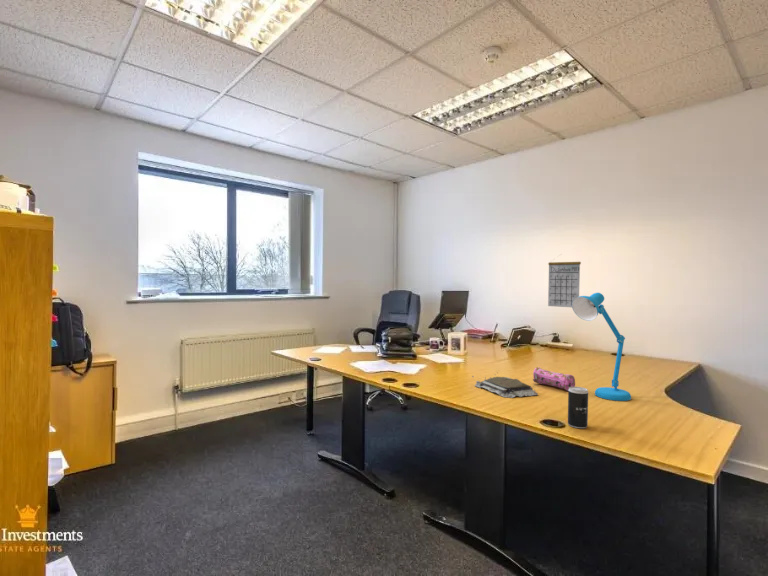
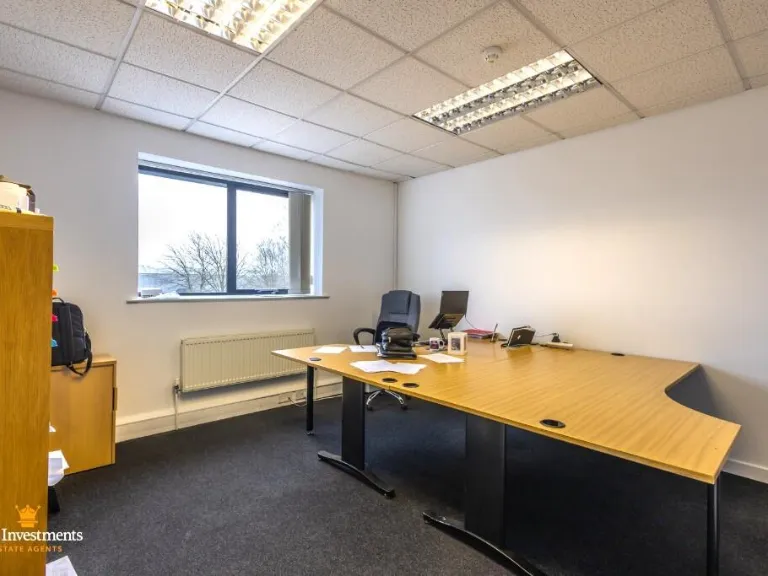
- beverage can (577, 407)
- book (505, 382)
- desk lamp (617, 341)
- calendar (563, 279)
- pencil case (553, 378)
